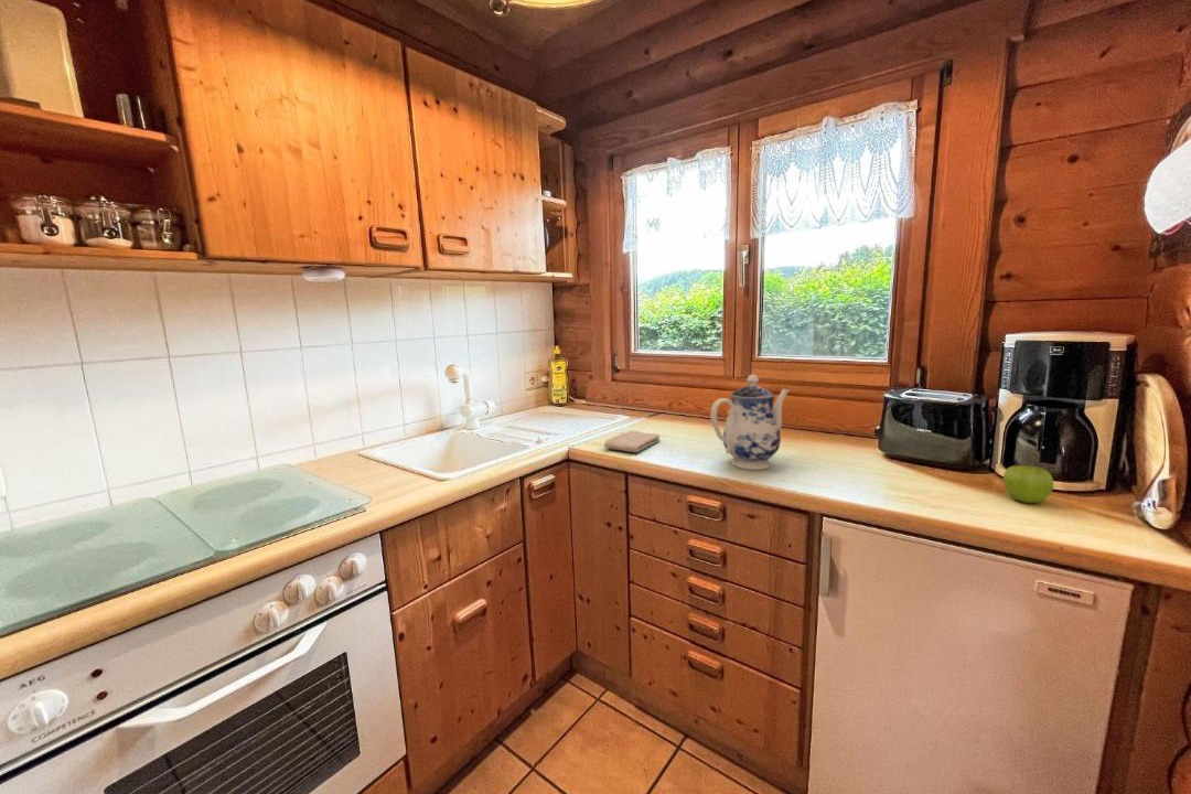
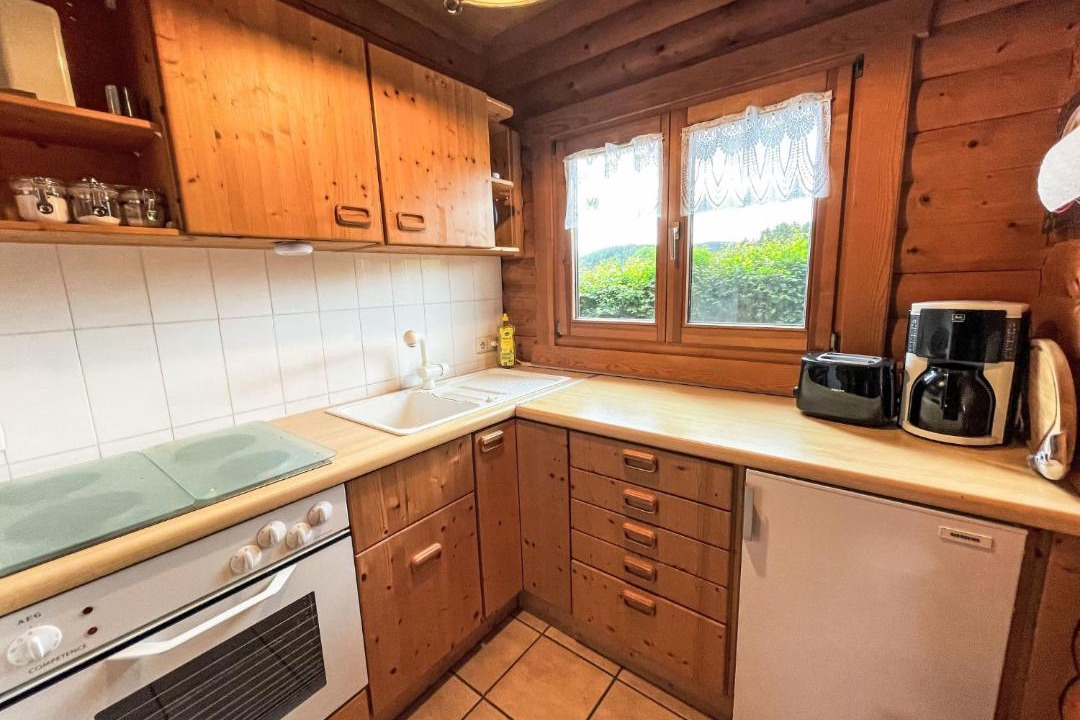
- fruit (1027, 482)
- washcloth (633, 440)
- teapot (751, 420)
